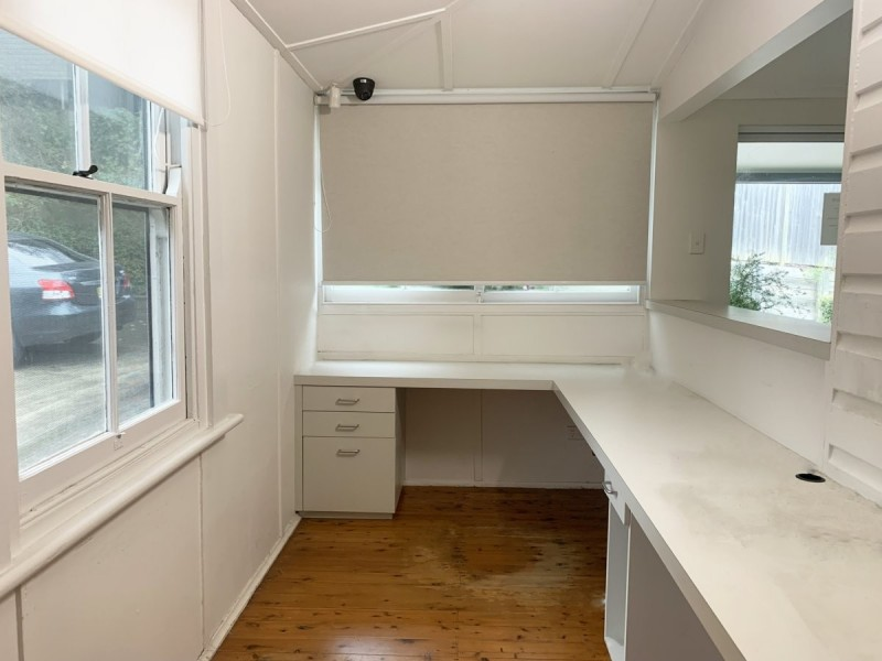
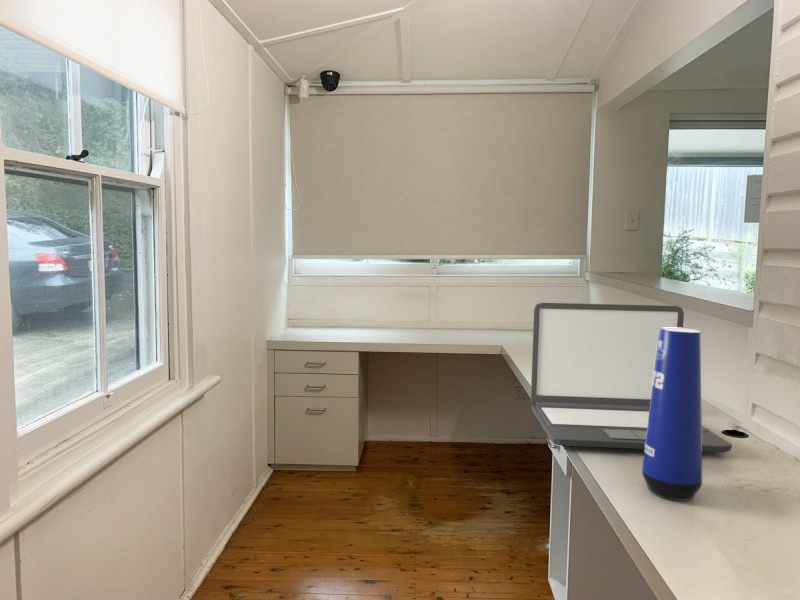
+ vase (675, 411)
+ laptop (622, 370)
